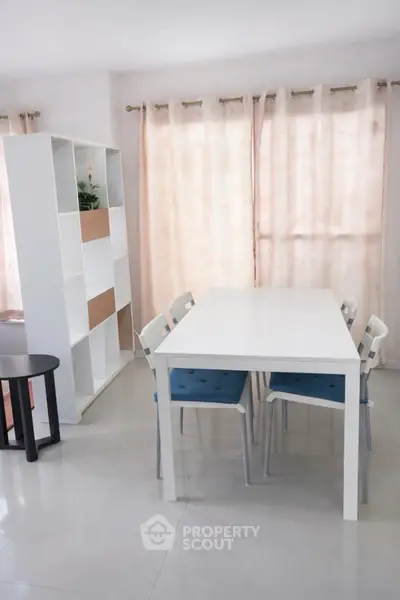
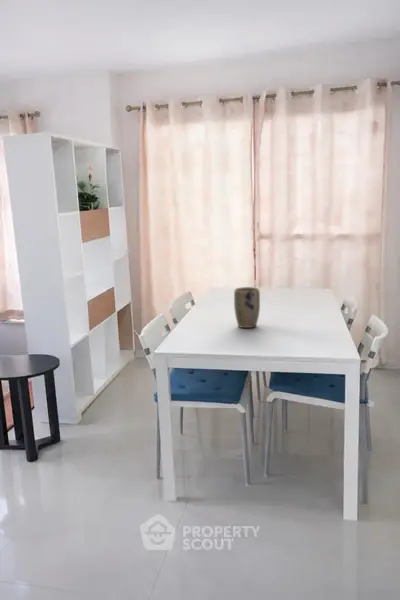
+ plant pot (247, 307)
